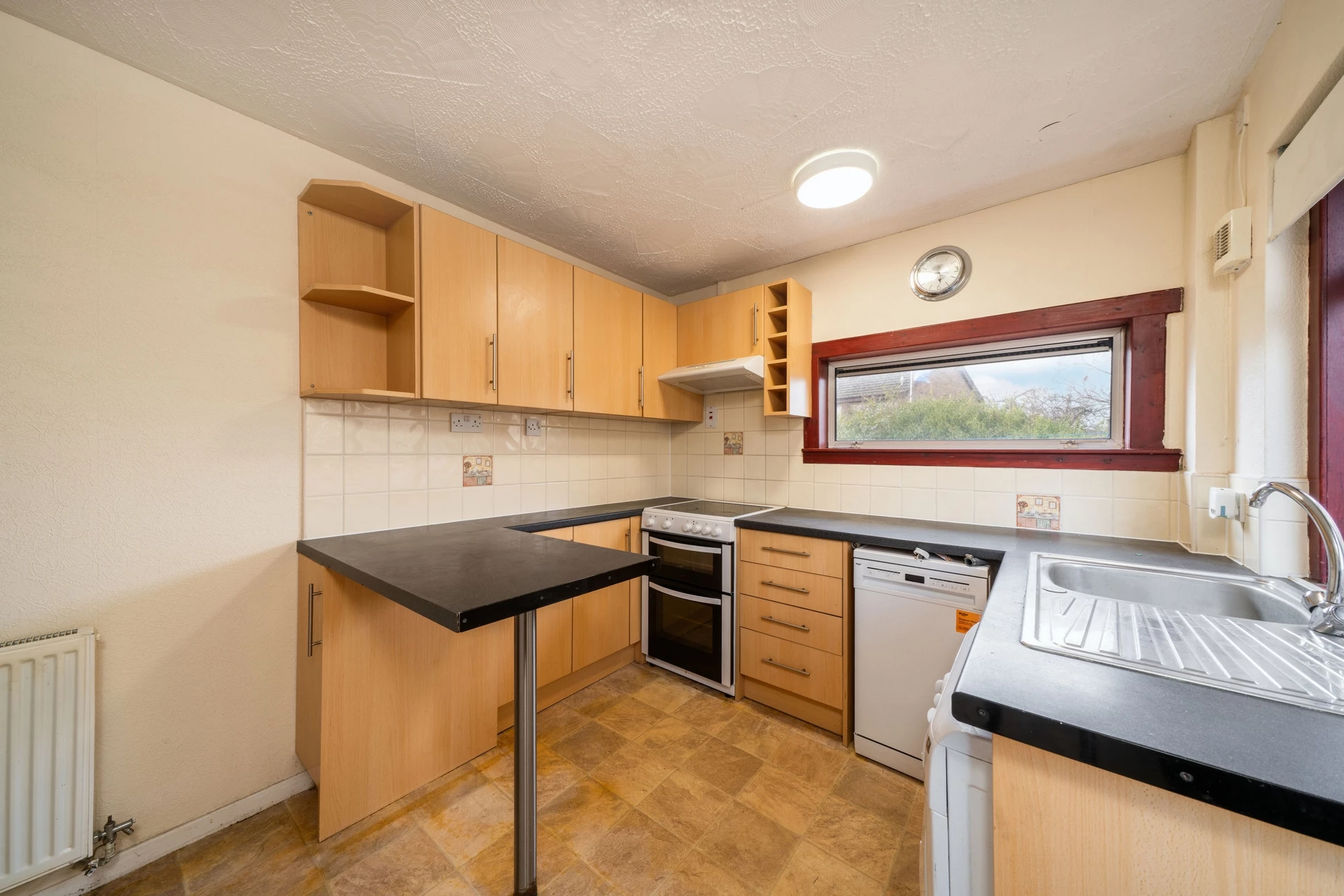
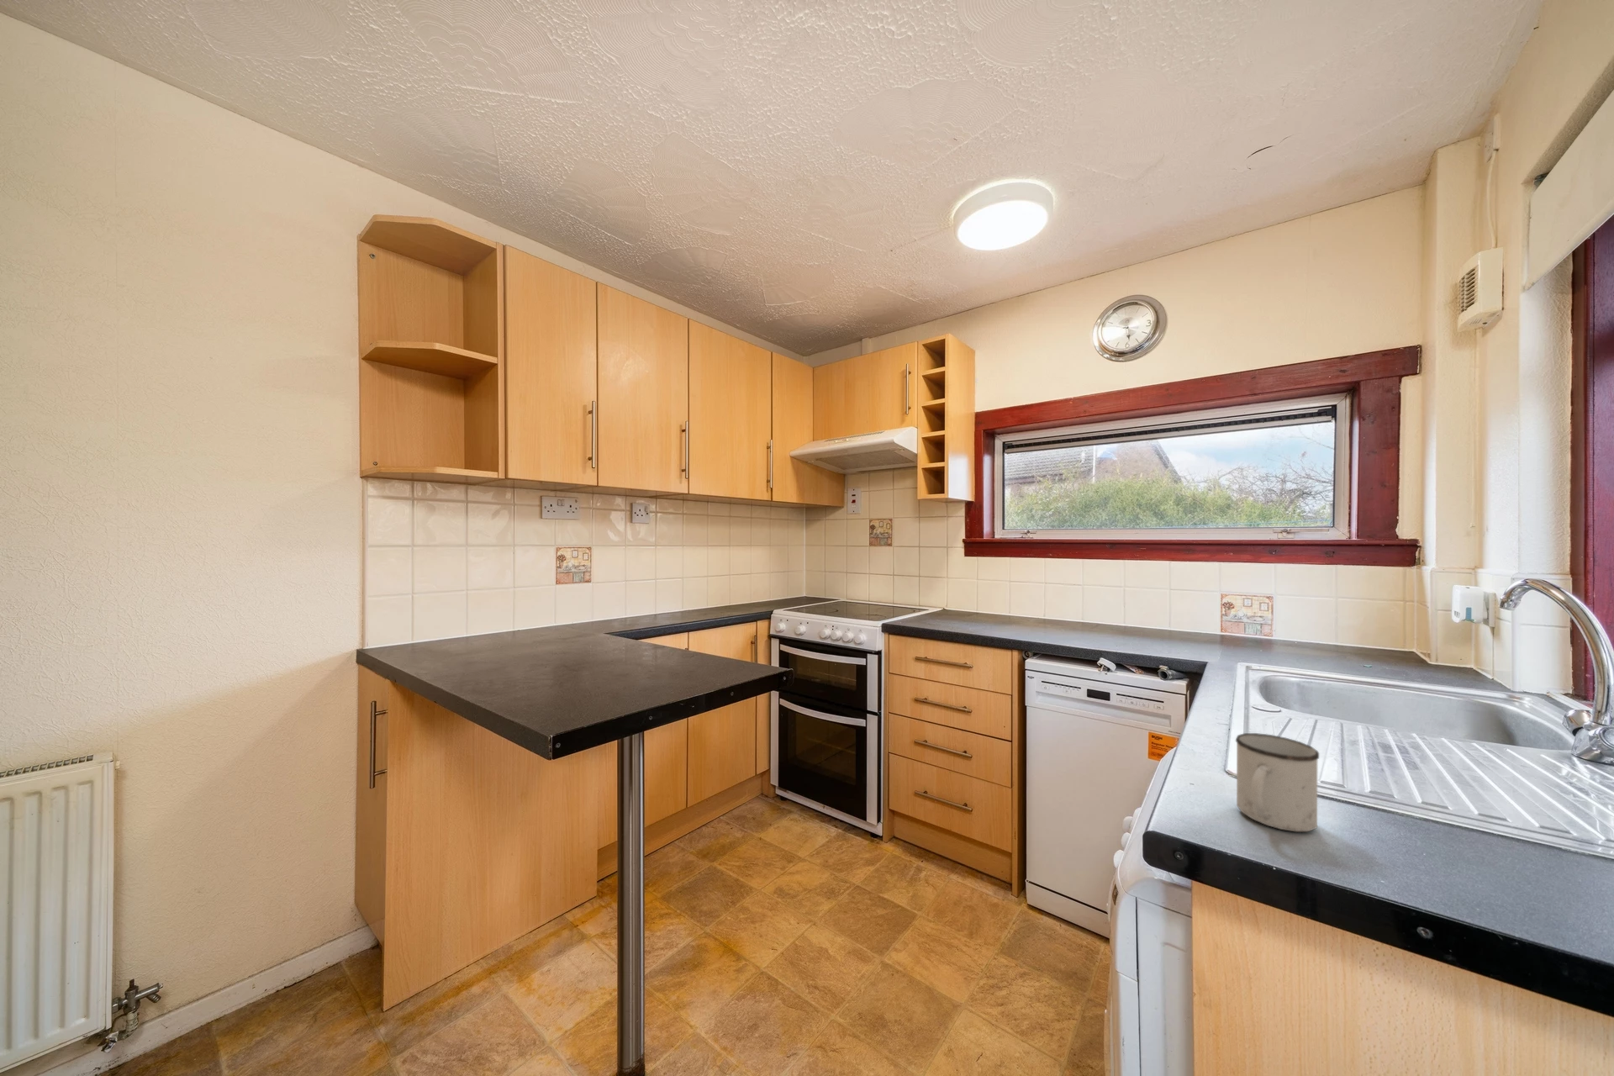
+ mug (1271, 784)
